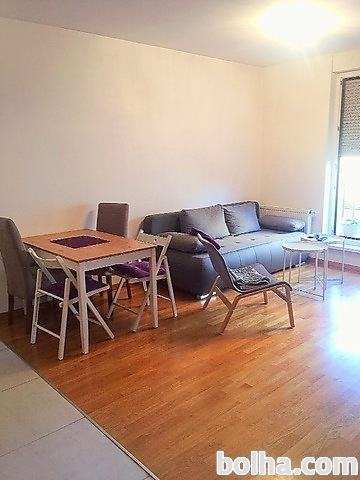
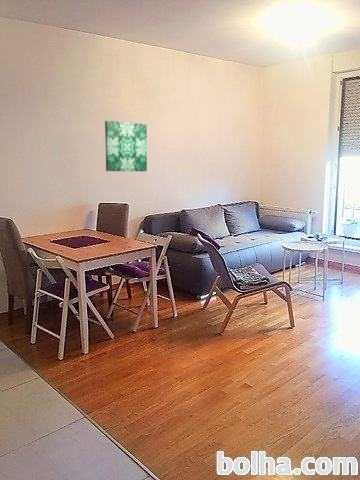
+ wall art (126, 147)
